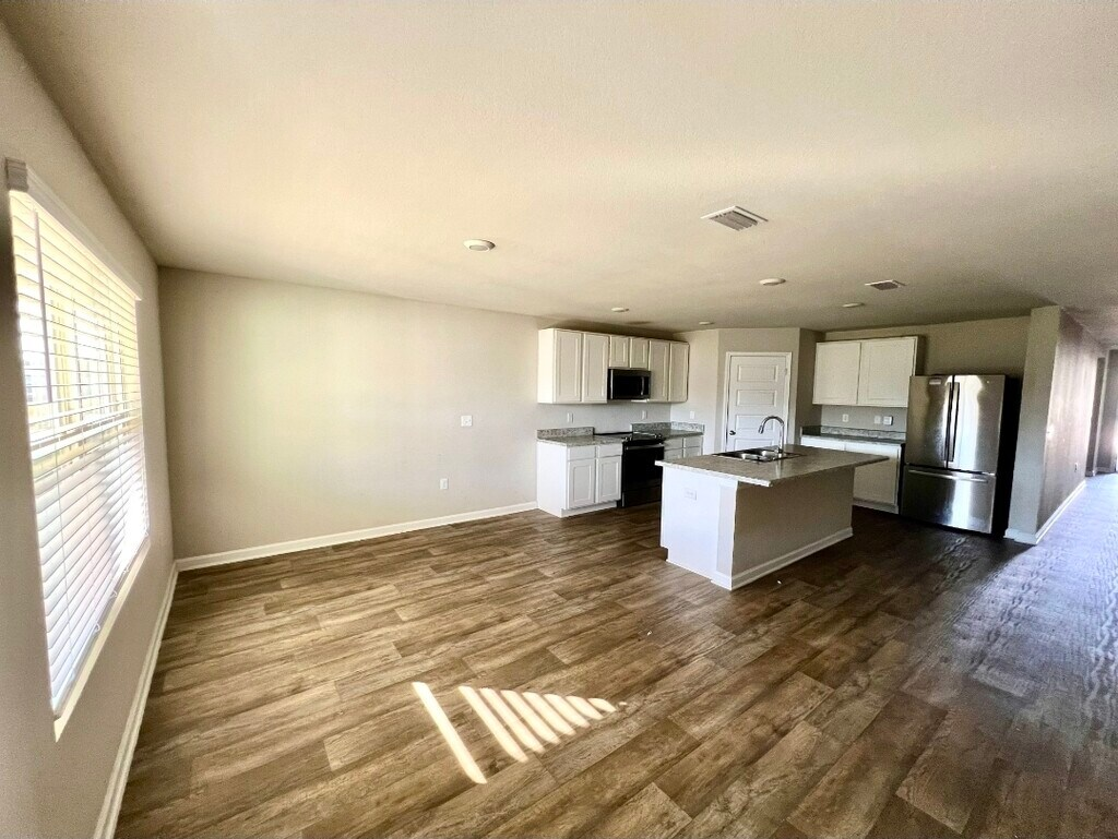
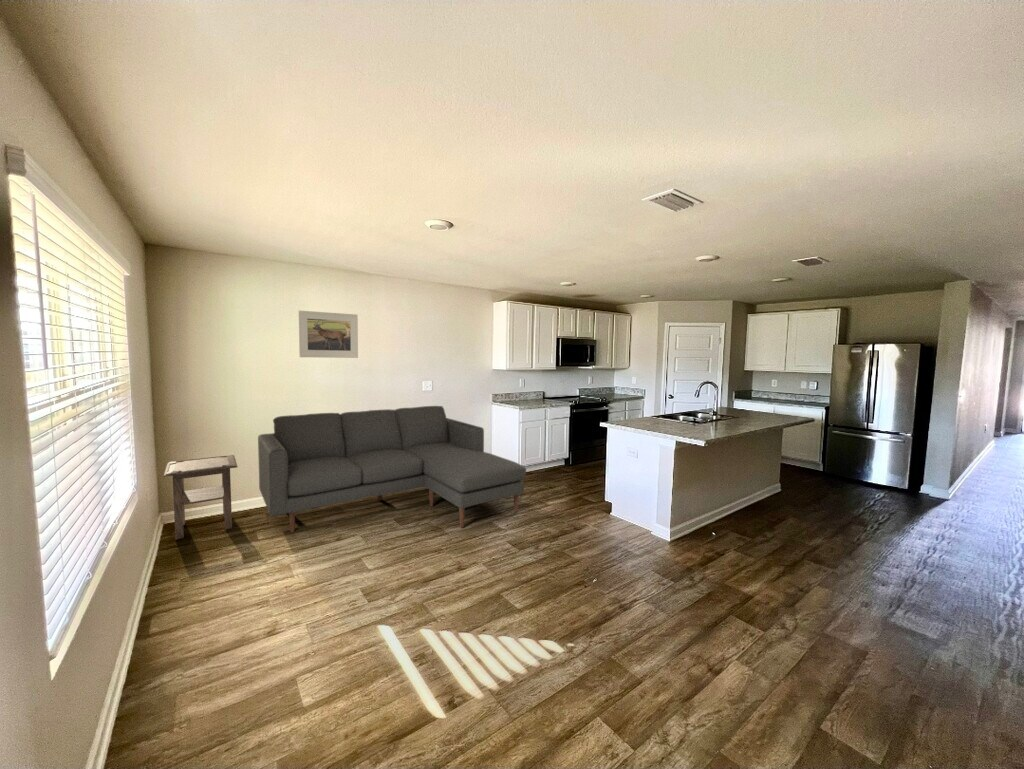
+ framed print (329, 335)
+ side table (203, 494)
+ sofa (391, 464)
